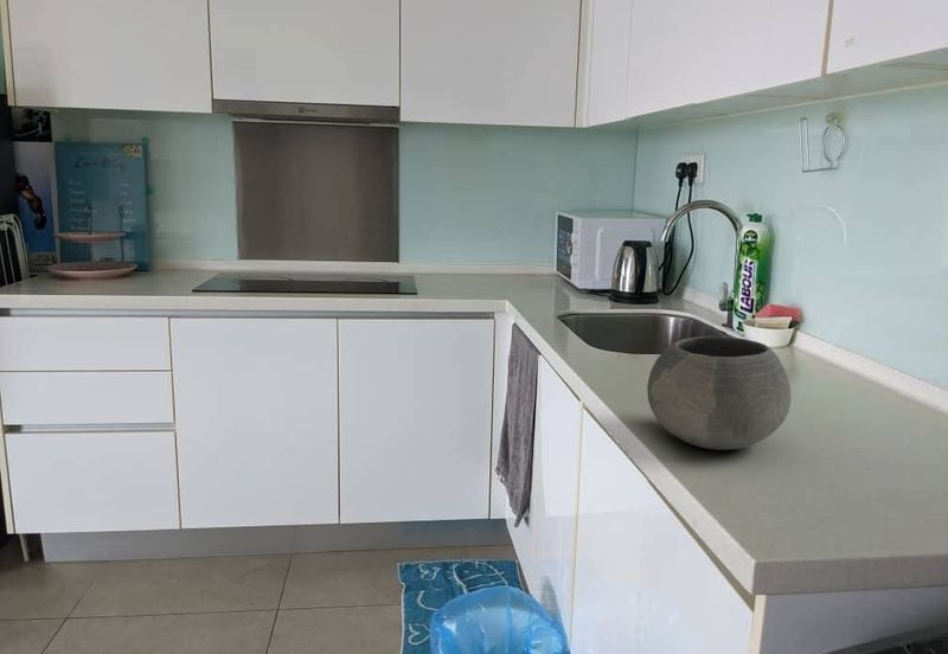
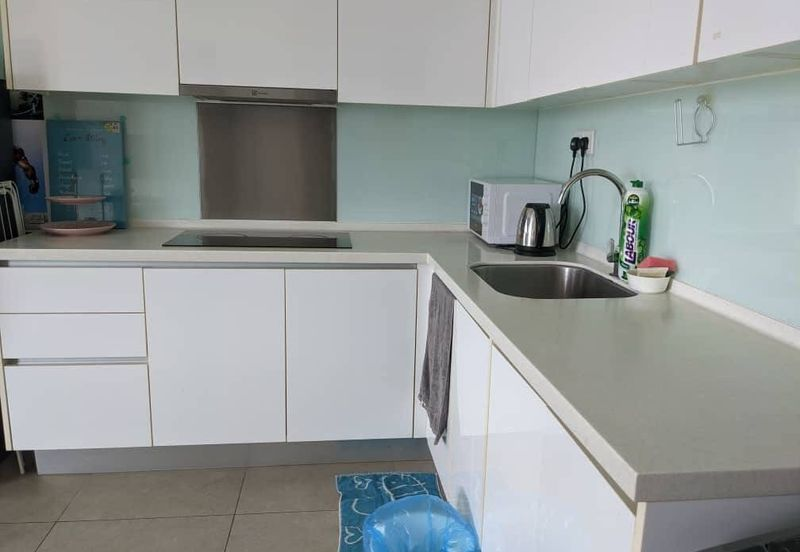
- bowl (717, 392)
